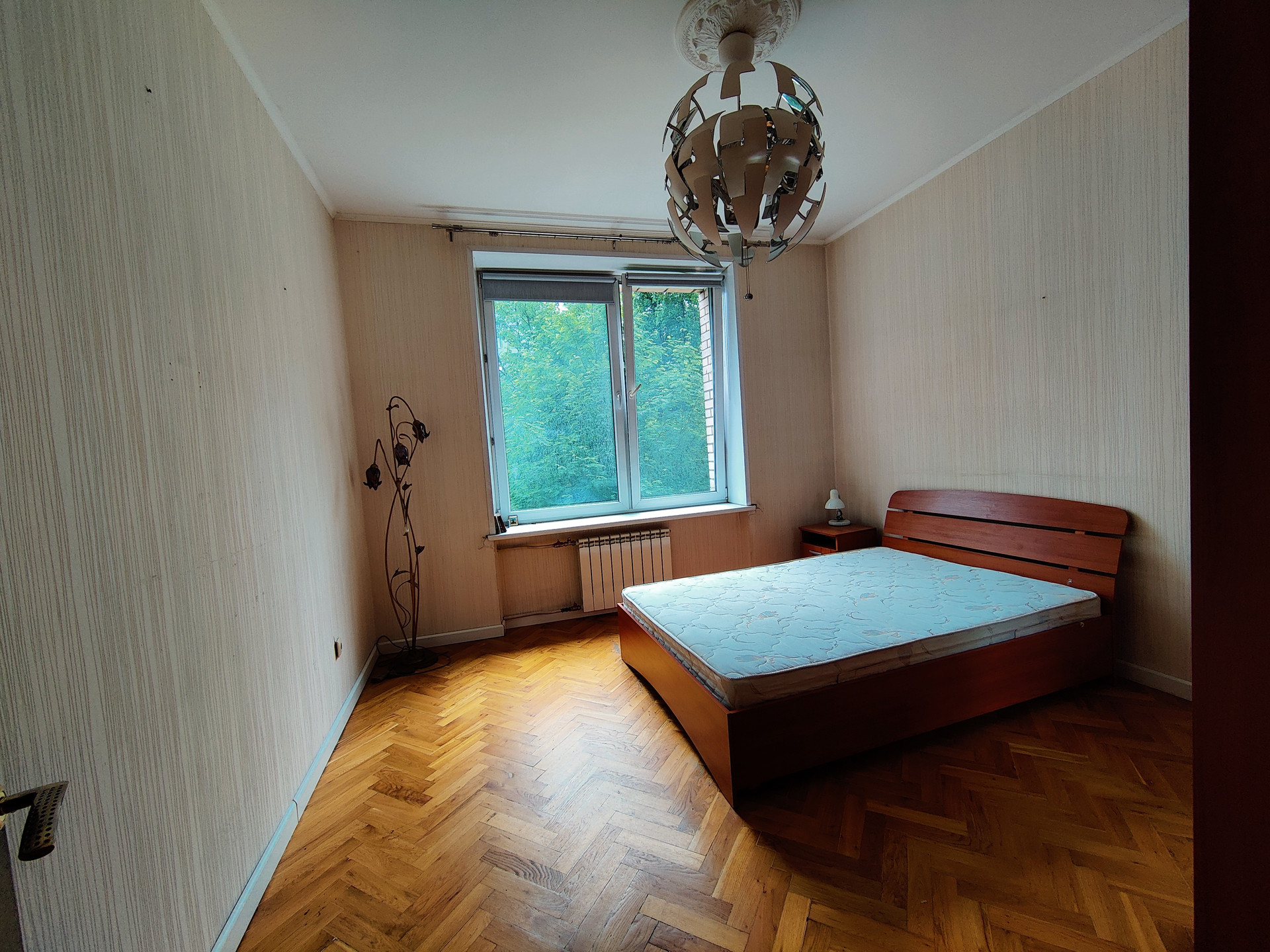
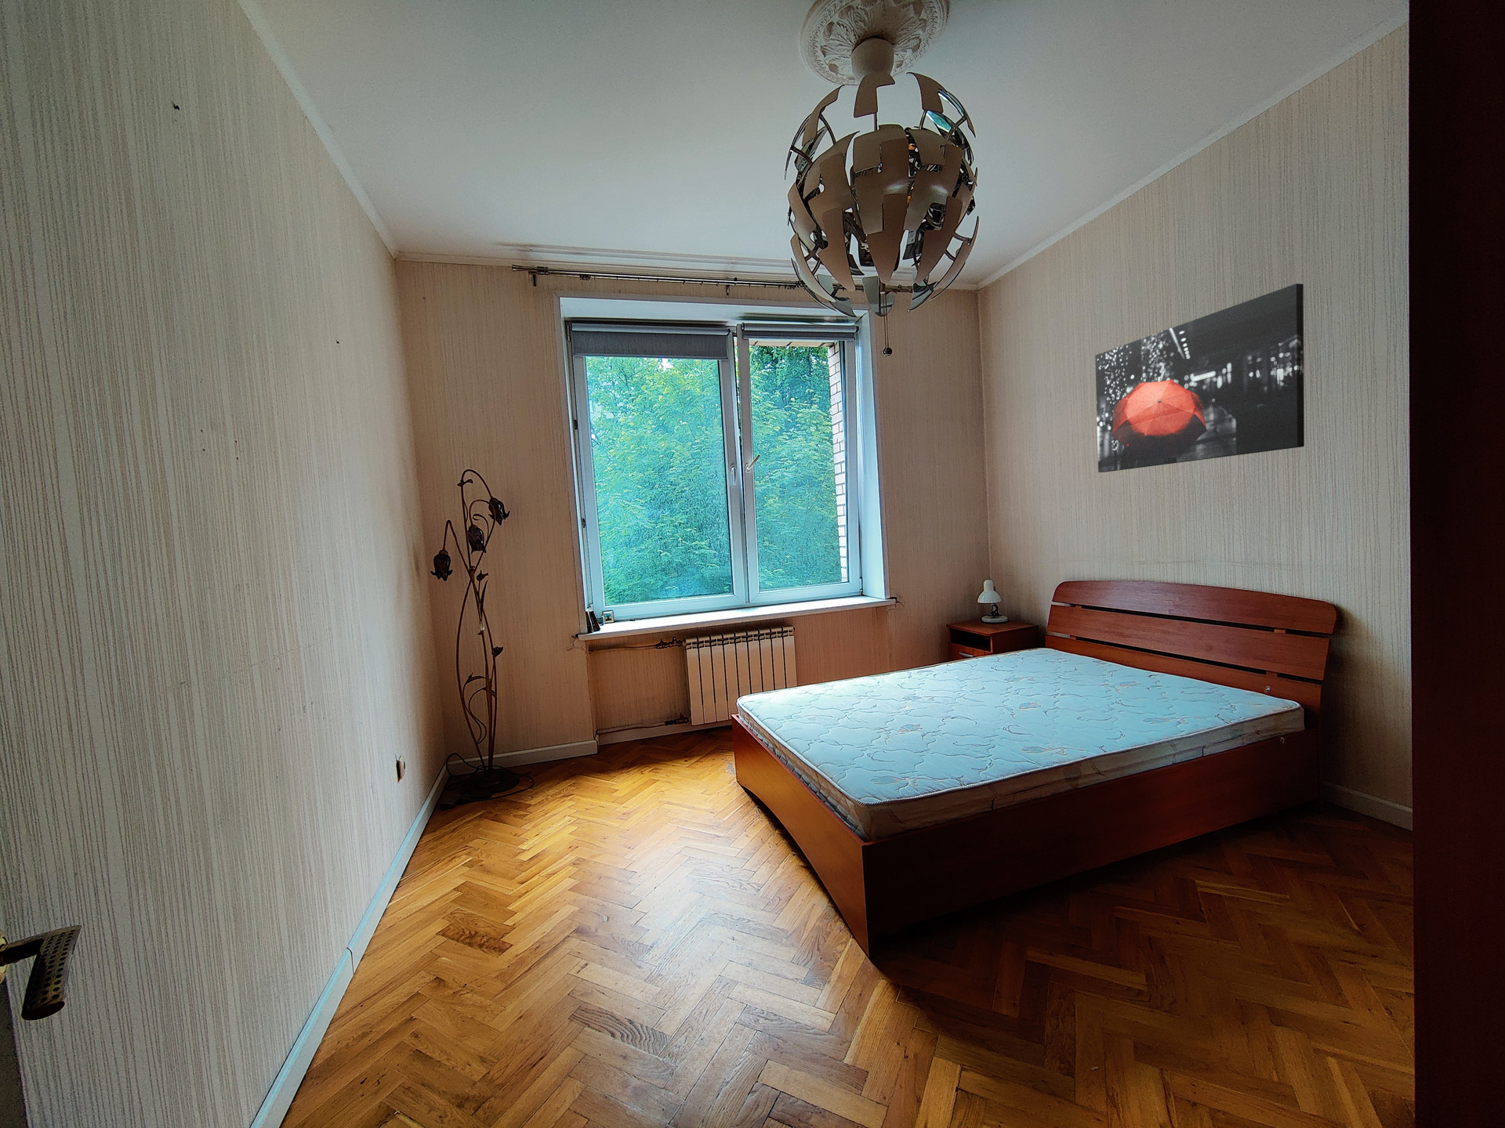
+ wall art (1184, 393)
